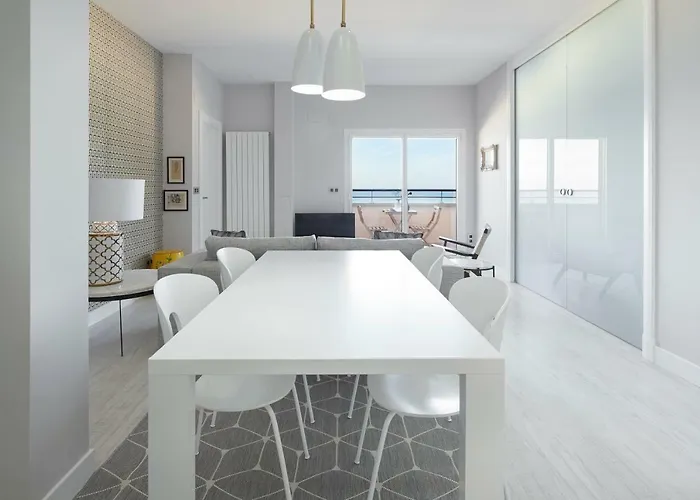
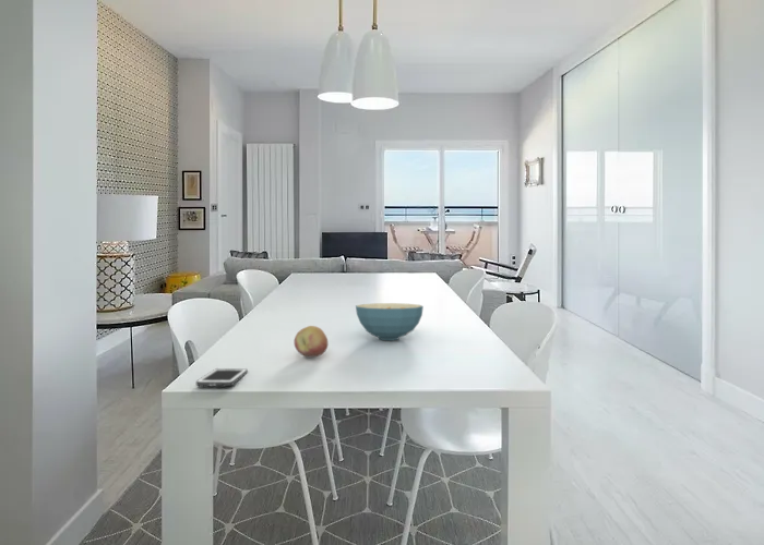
+ fruit (311, 341)
+ cereal bowl (389, 322)
+ cell phone (223, 376)
